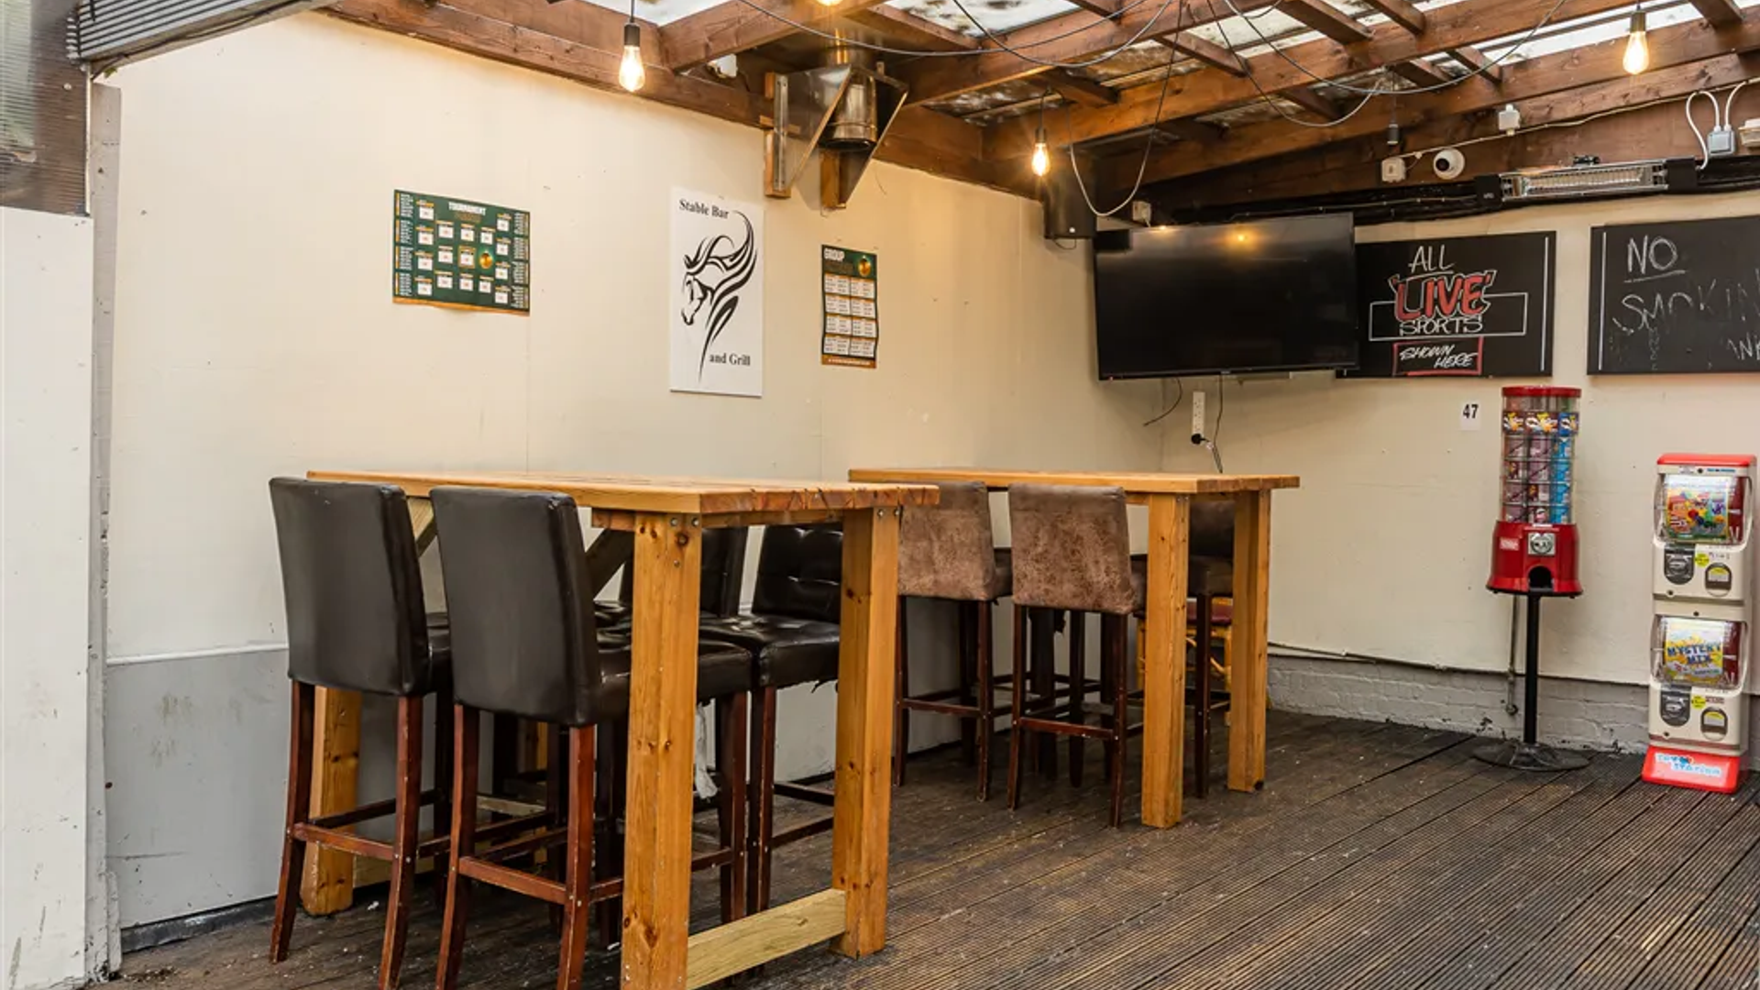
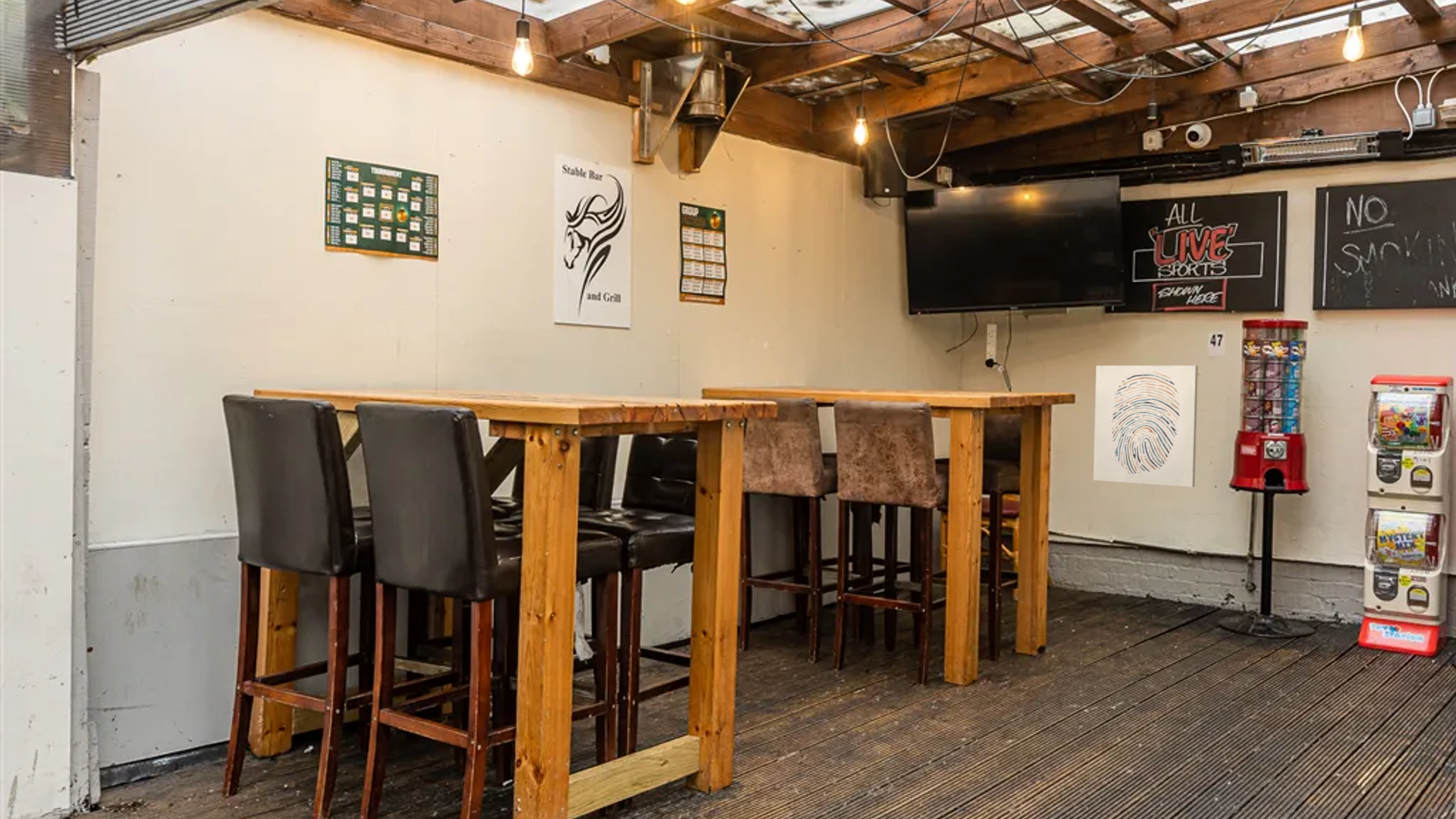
+ wall art (1144, 424)
